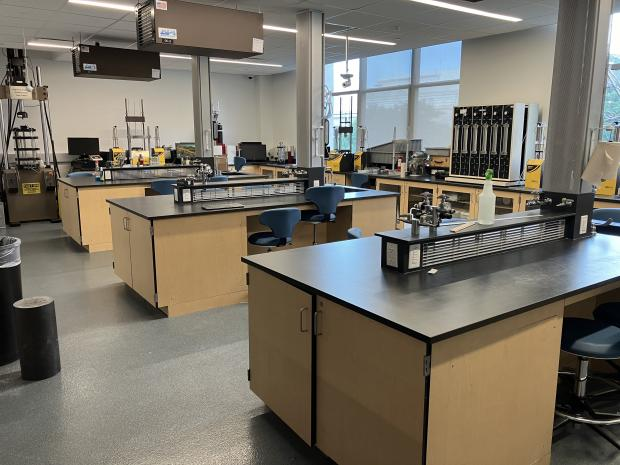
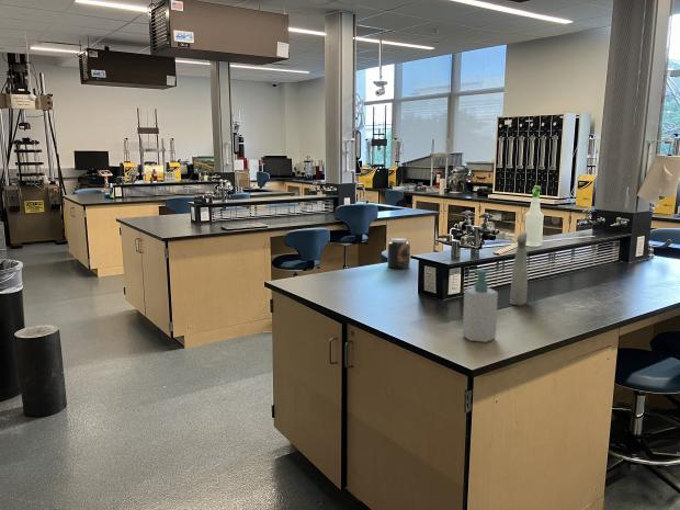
+ soap bottle (480, 304)
+ jar (398, 252)
+ spray bottle (520, 268)
